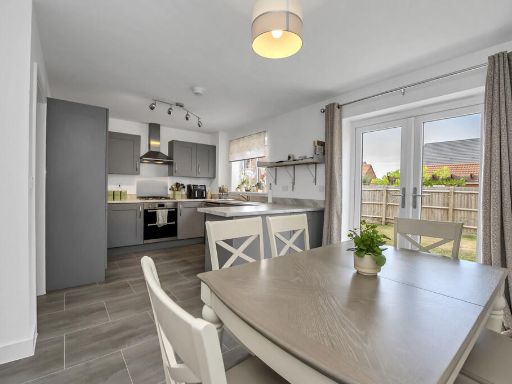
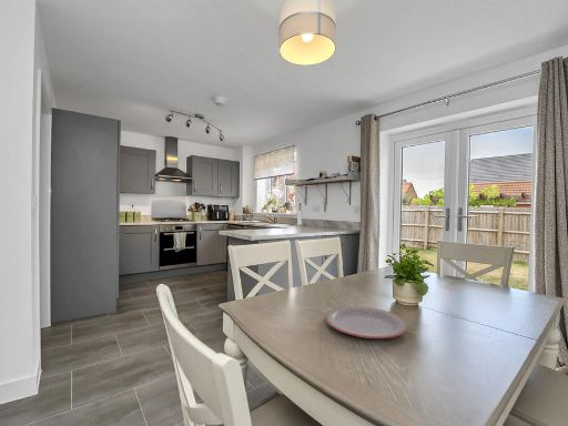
+ plate (364, 322)
